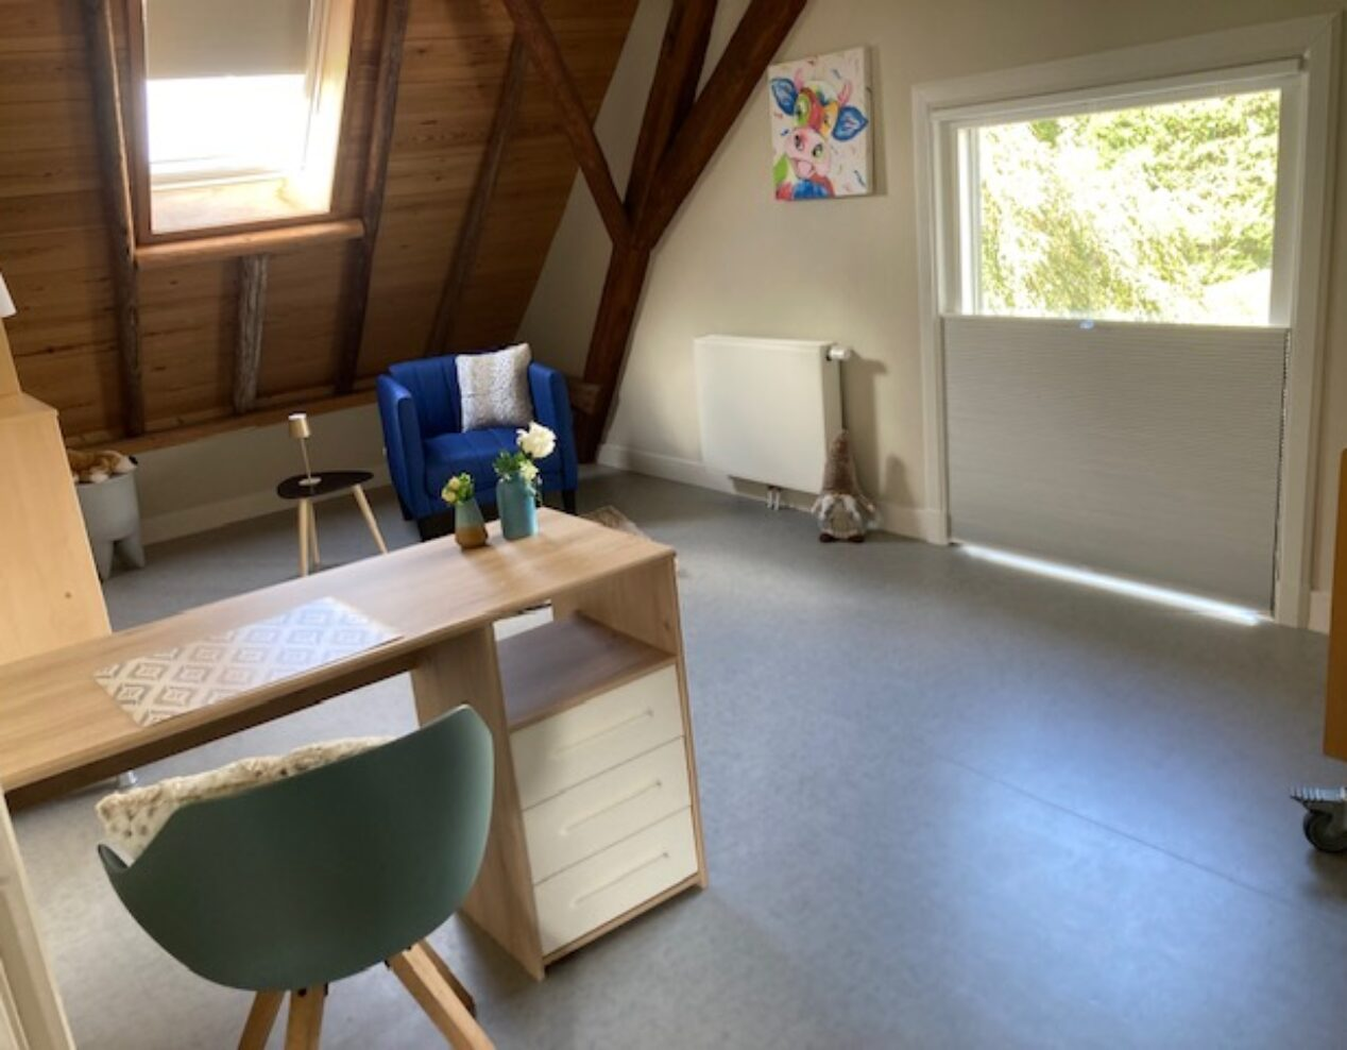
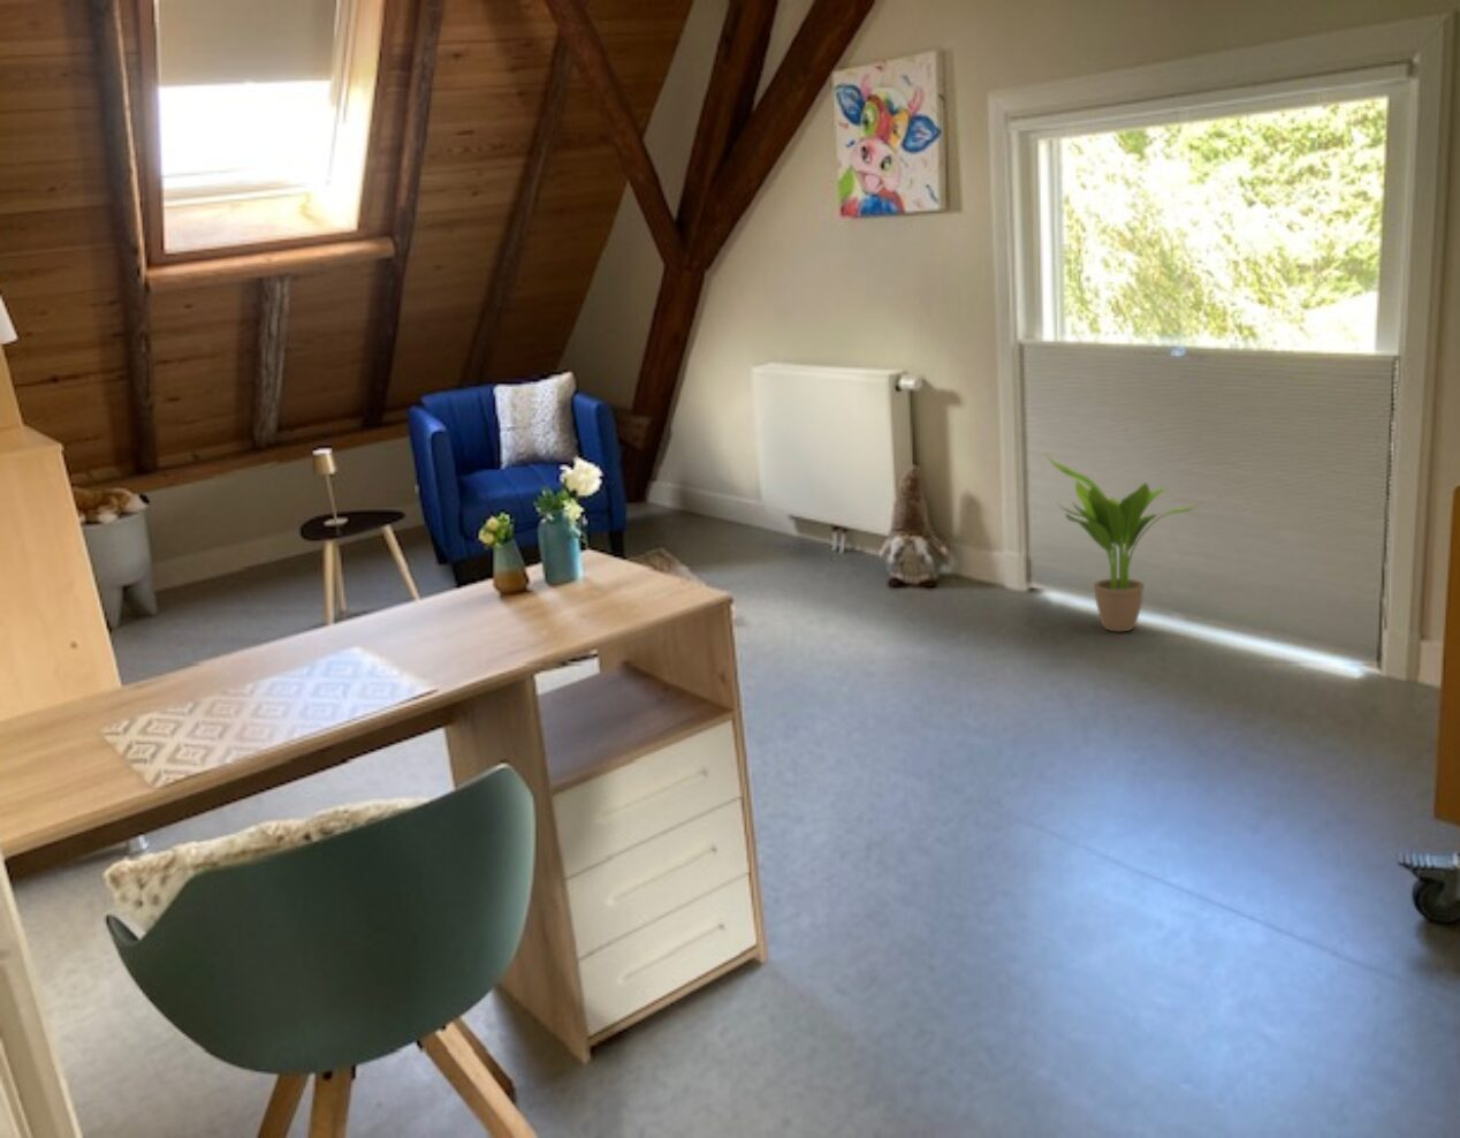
+ potted plant (1114, 544)
